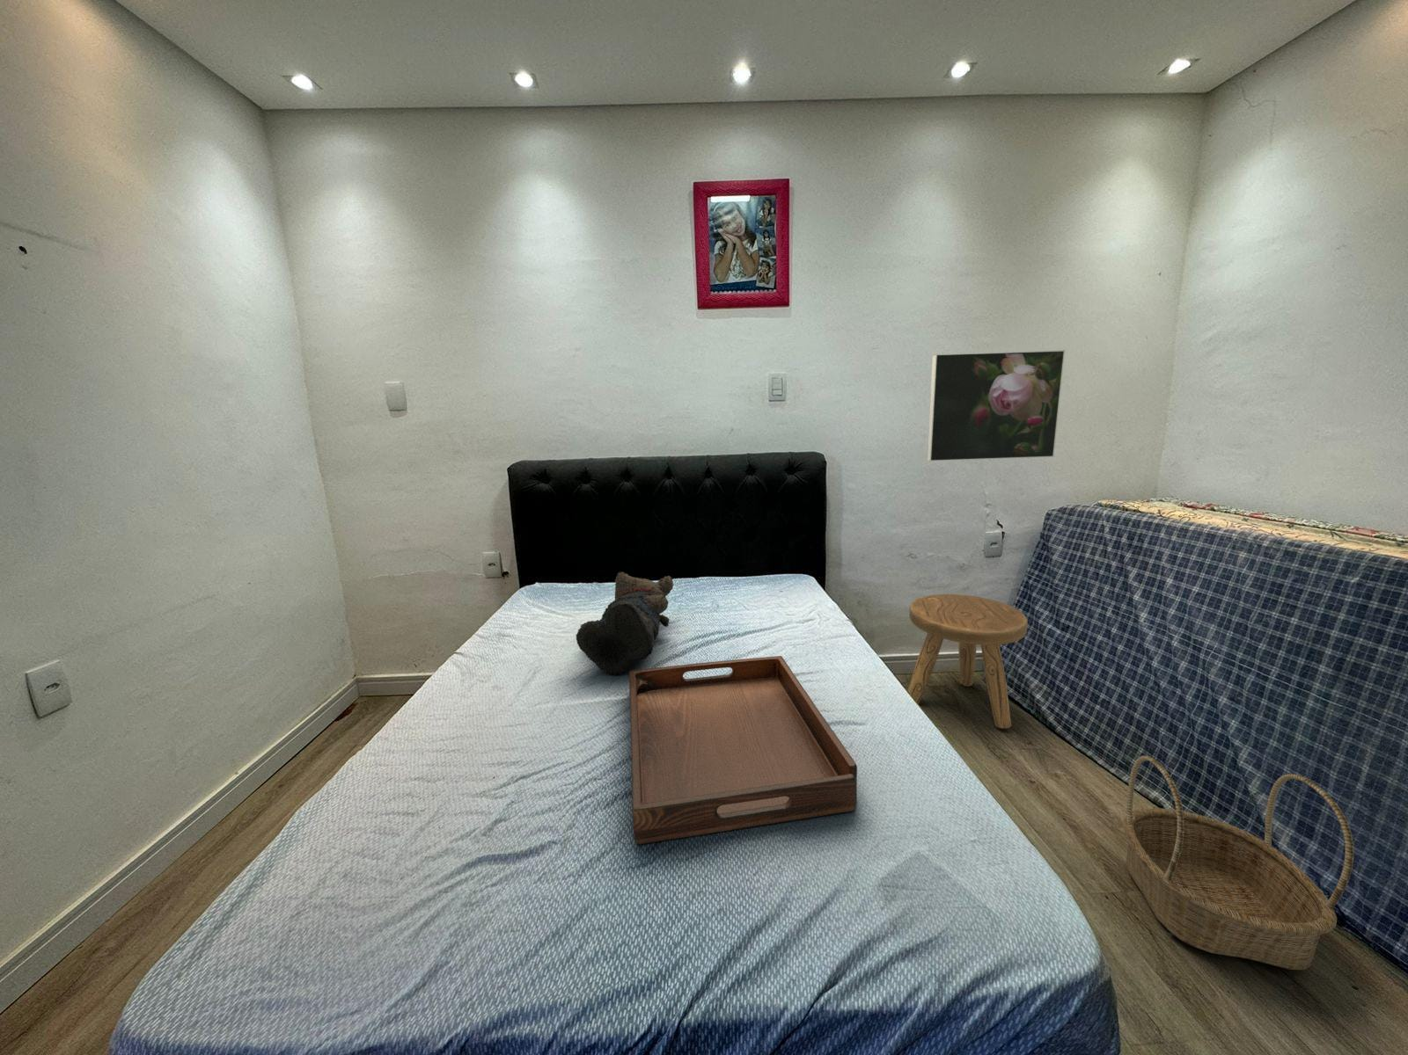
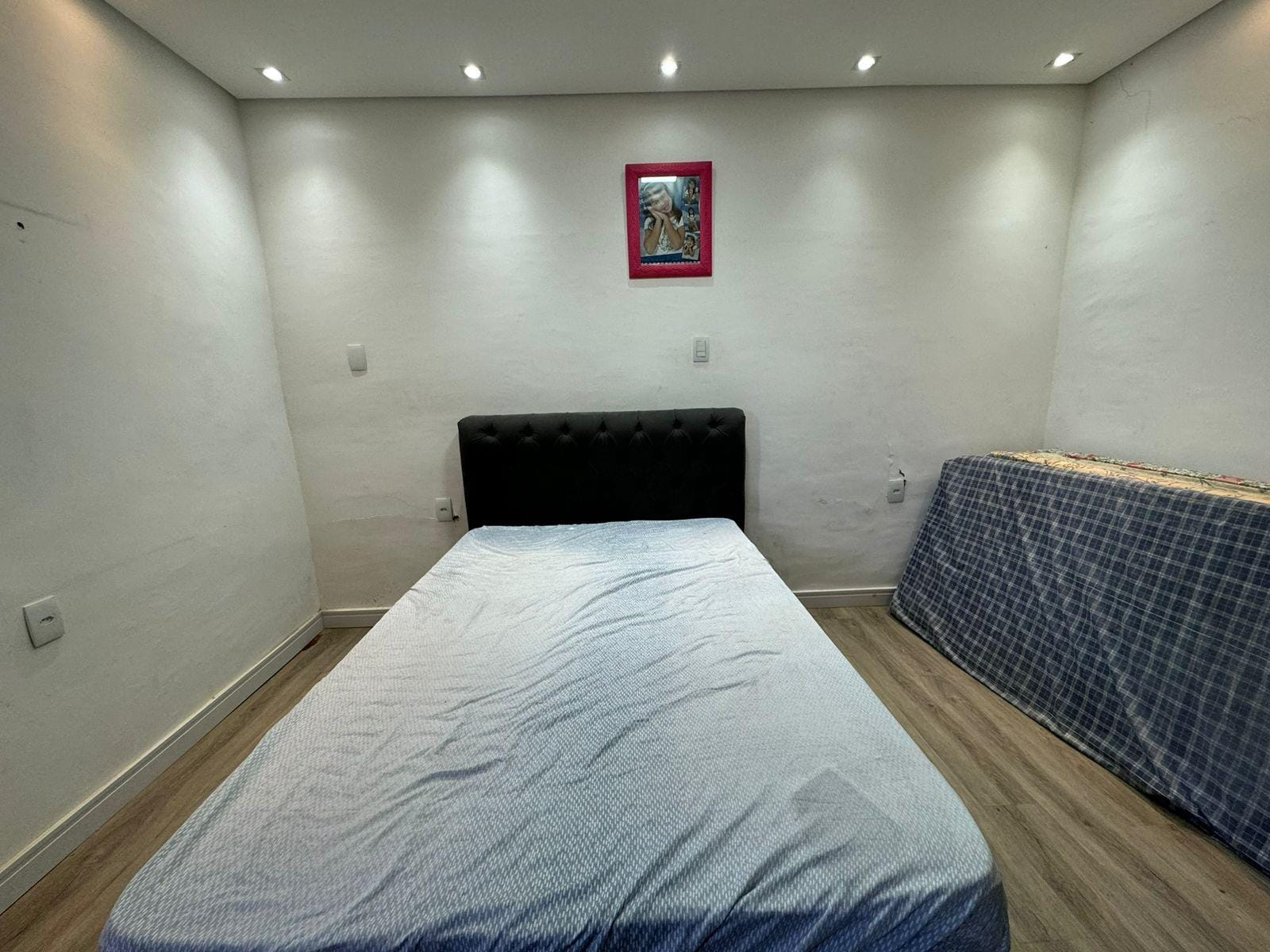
- teddy bear (629, 611)
- serving tray (725, 727)
- stool (961, 657)
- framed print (993, 407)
- basket (1221, 846)
